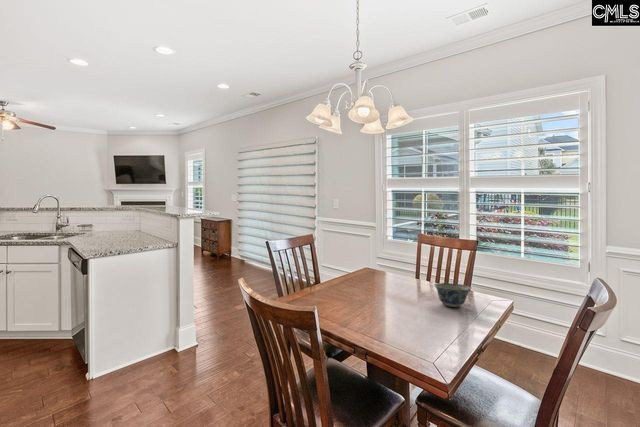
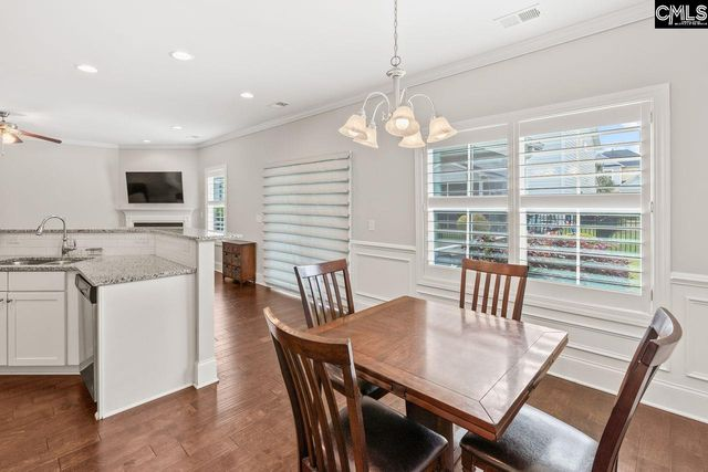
- bowl (452, 295)
